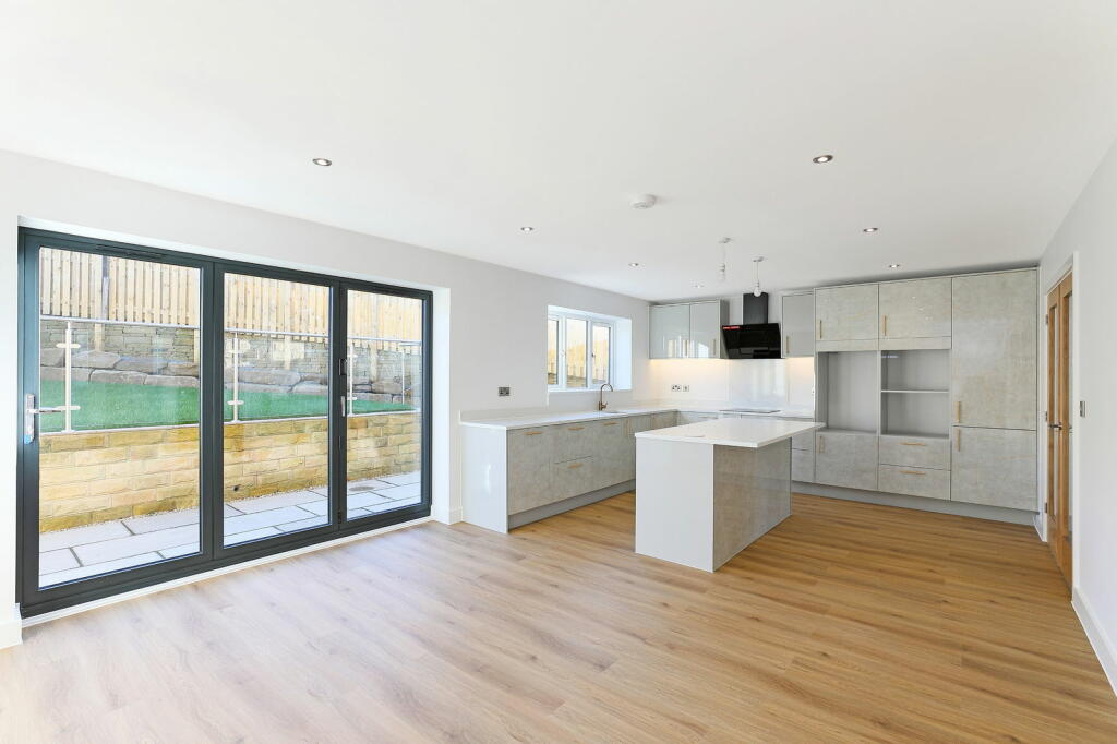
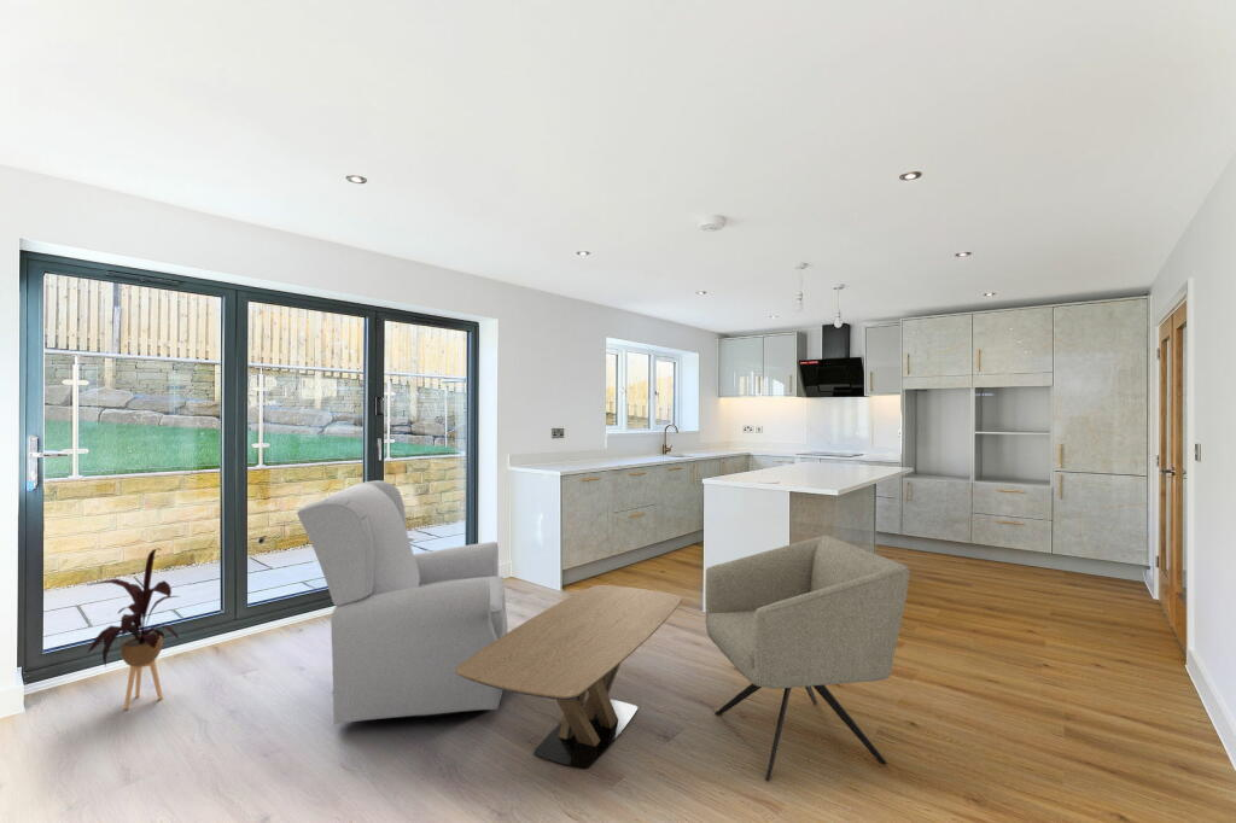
+ house plant (133, 626)
+ chair (418, 586)
+ coffee table (587, 679)
+ chair (794, 643)
